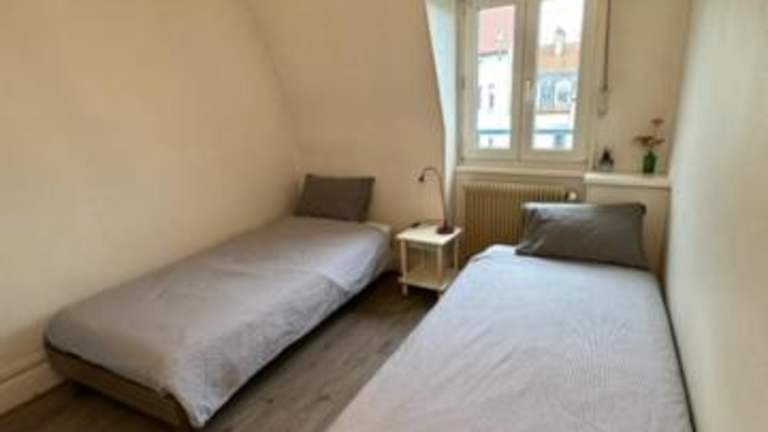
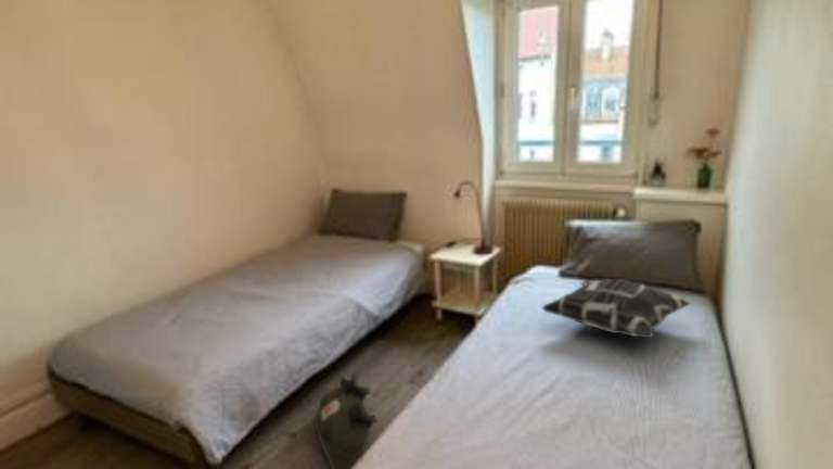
+ decorative pillow (614, 303)
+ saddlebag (339, 415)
